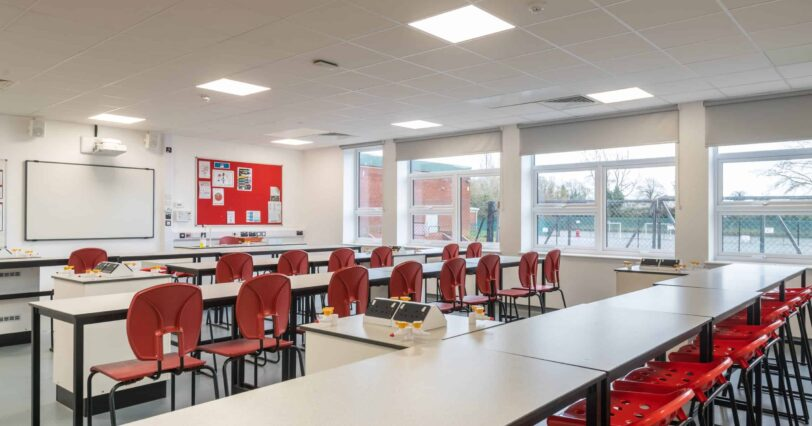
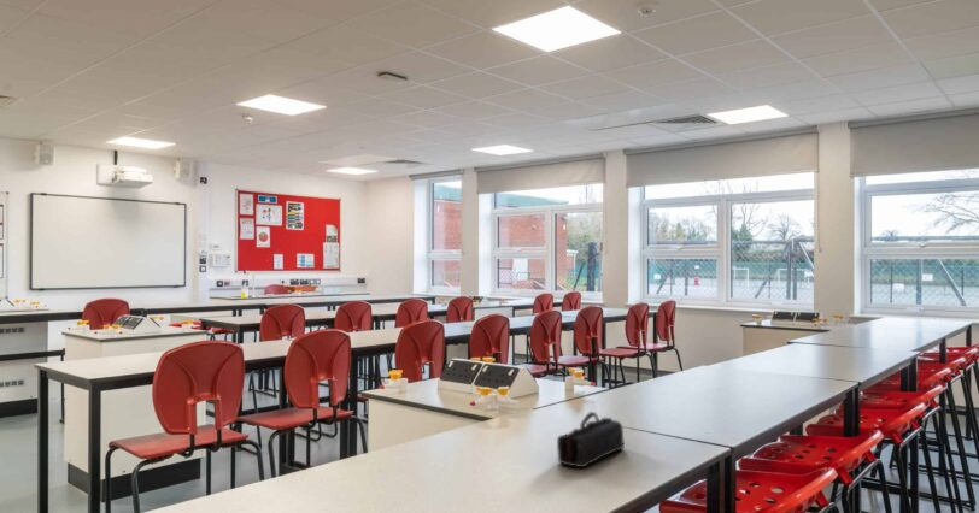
+ pencil case (591, 432)
